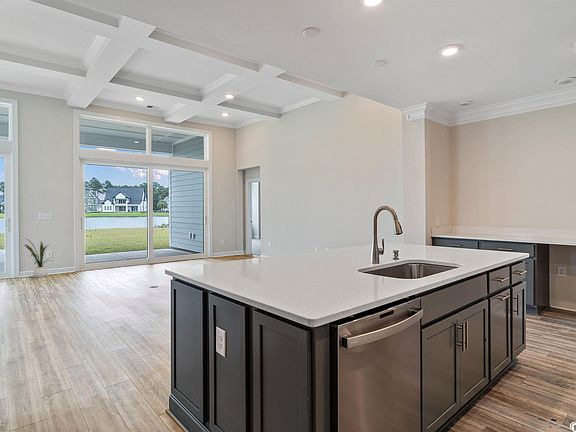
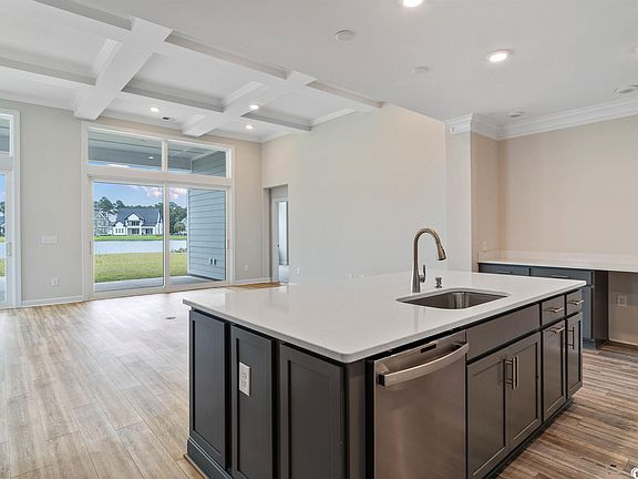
- house plant (38, 257)
